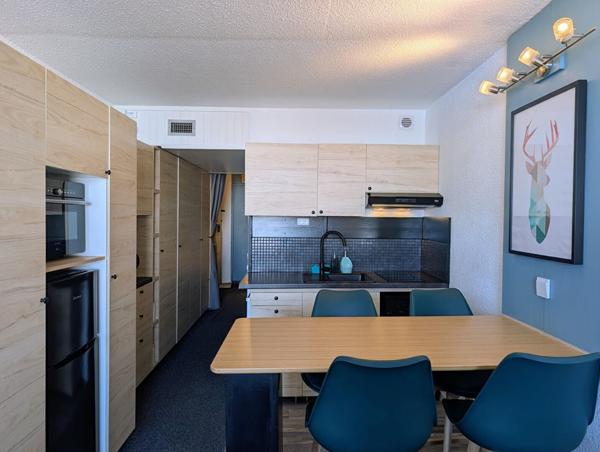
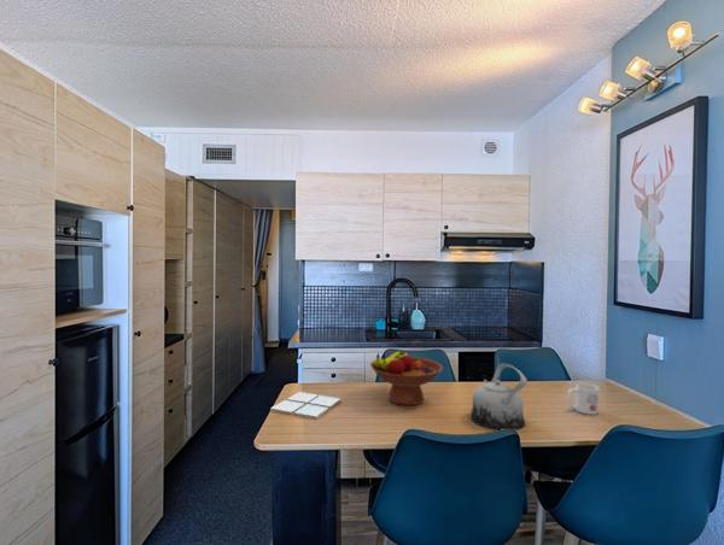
+ fruit bowl (405, 375)
+ drink coaster (306, 404)
+ mug (582, 398)
+ teapot (495, 391)
